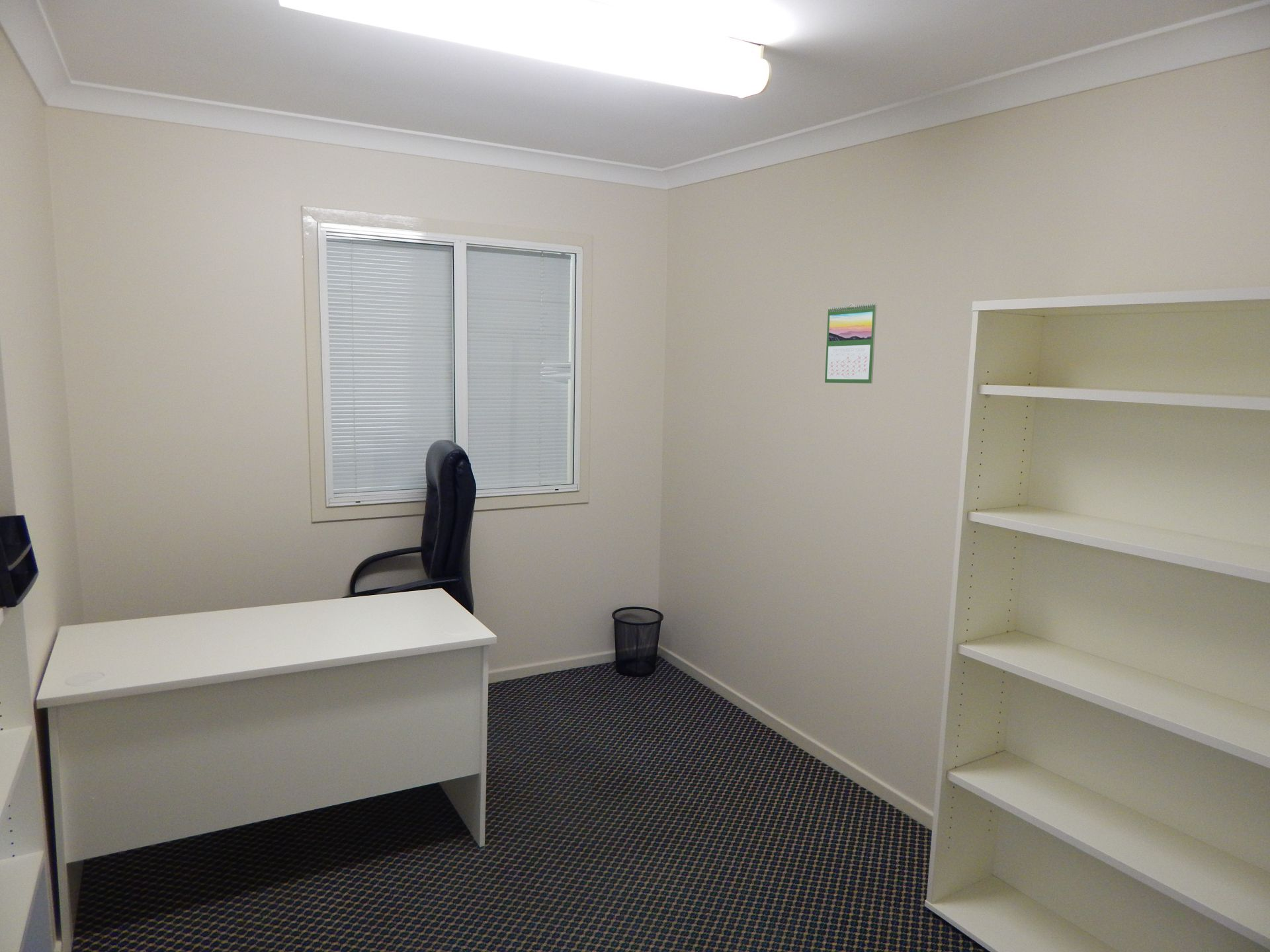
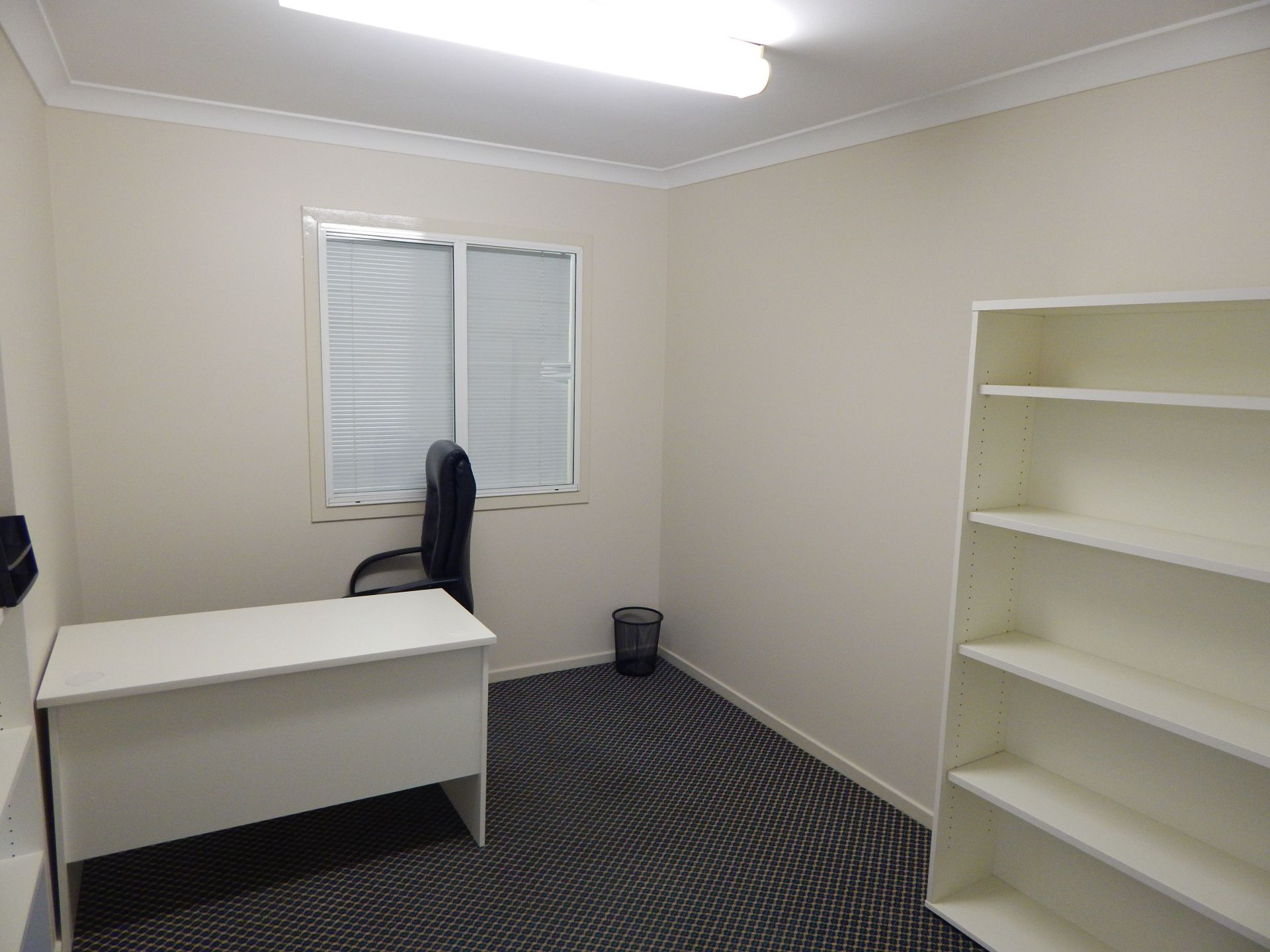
- calendar (849, 343)
